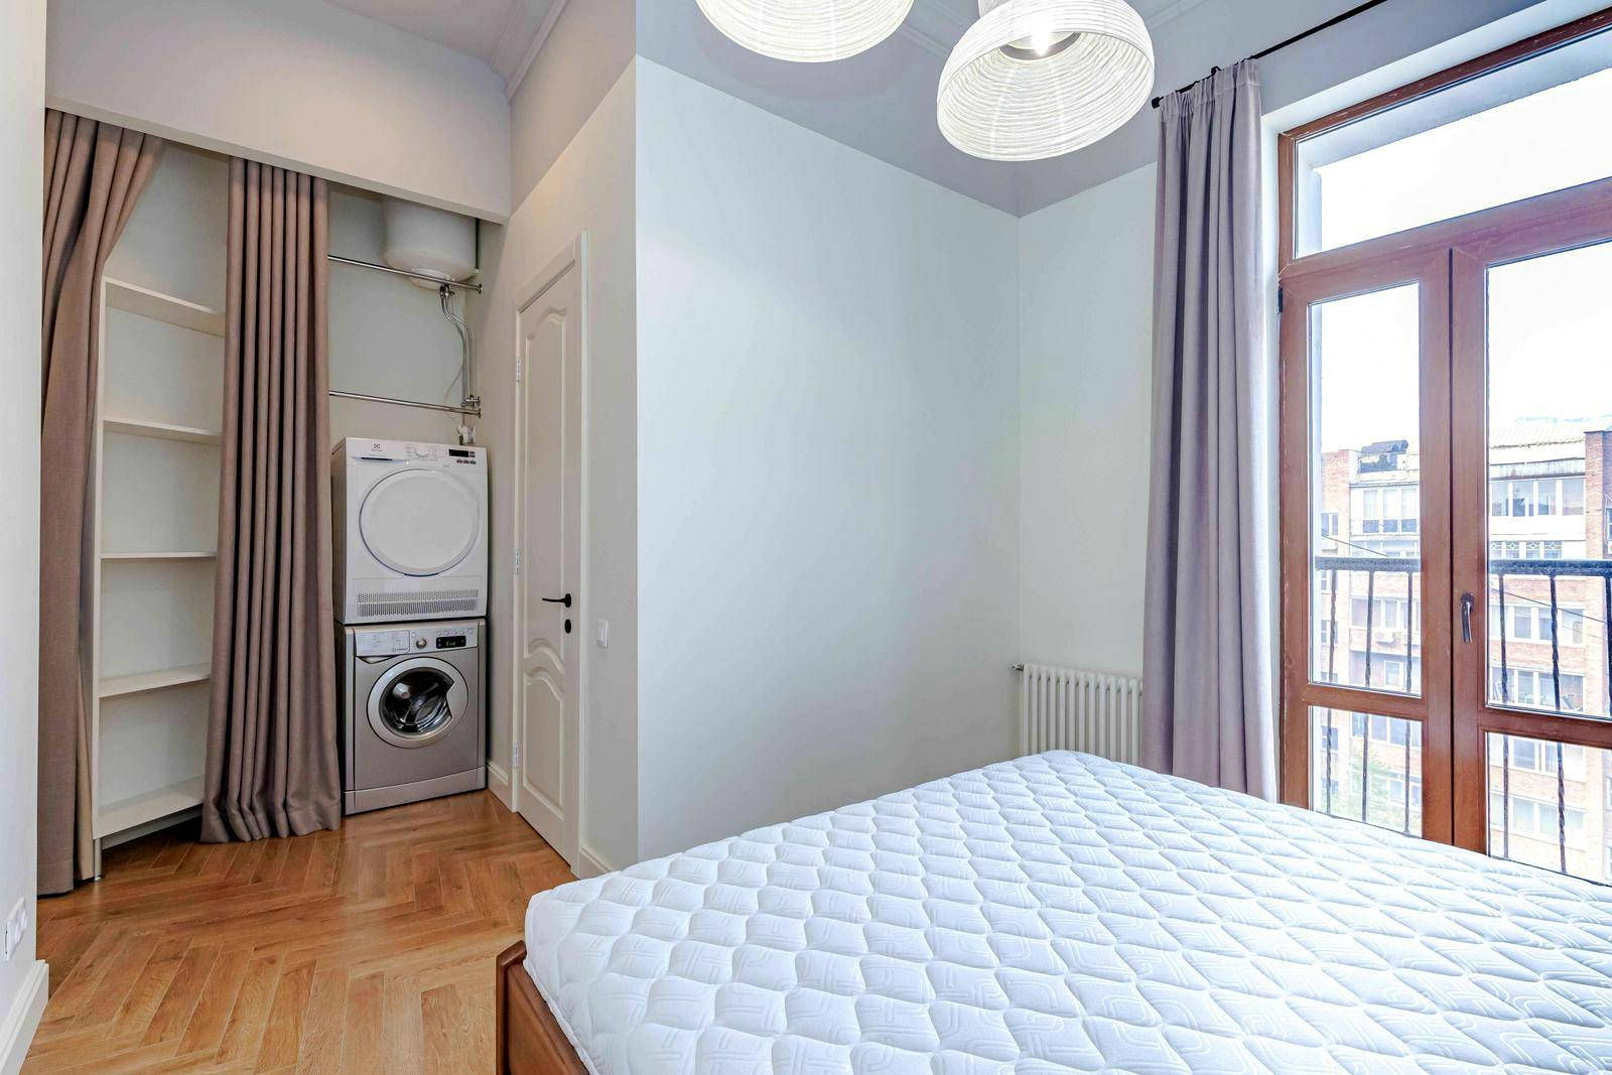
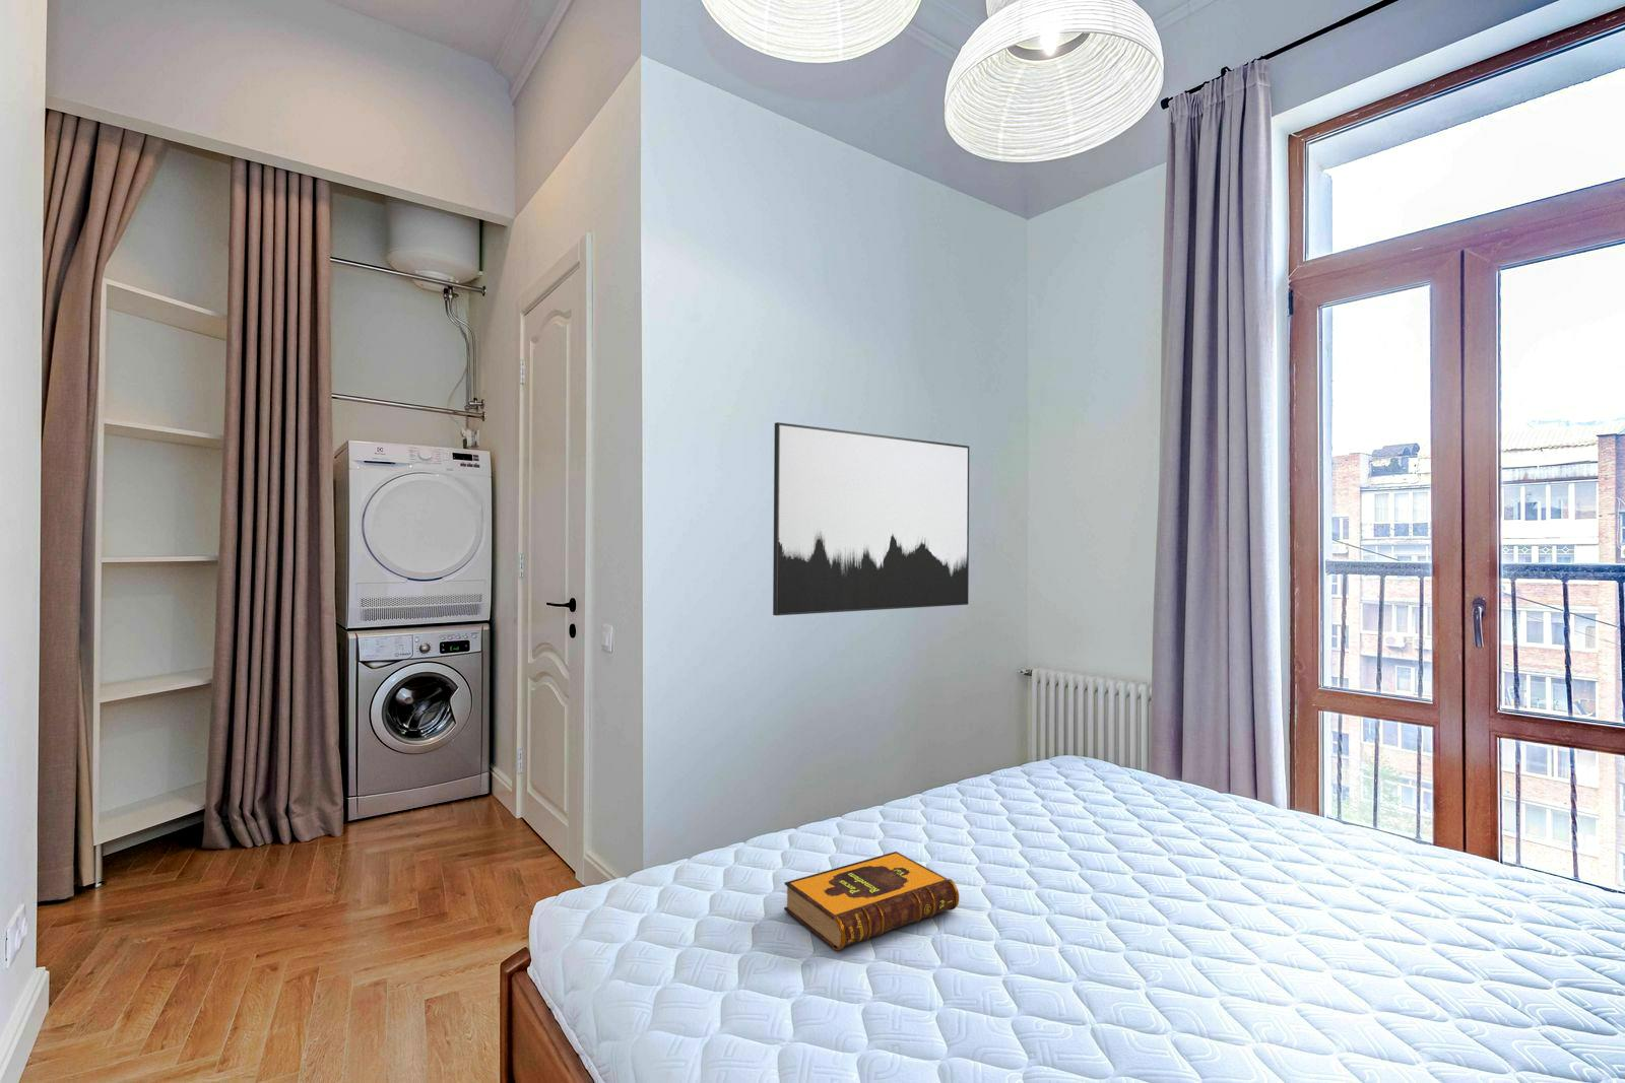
+ hardback book (872, 897)
+ wall art (880, 522)
